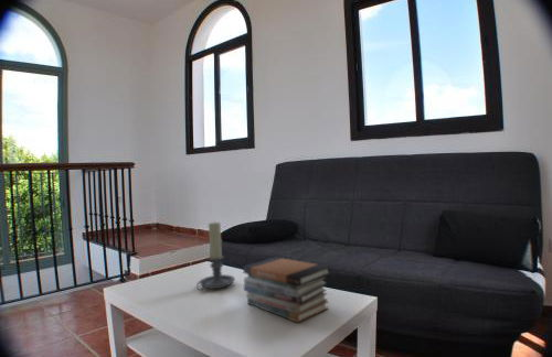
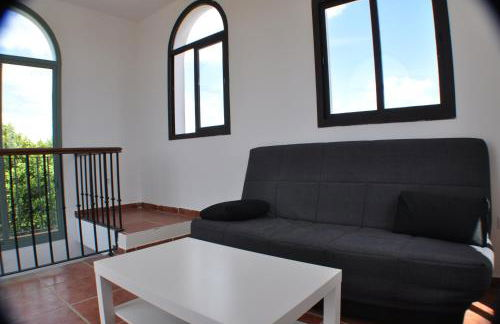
- book stack (285, 285)
- candle holder (213, 253)
